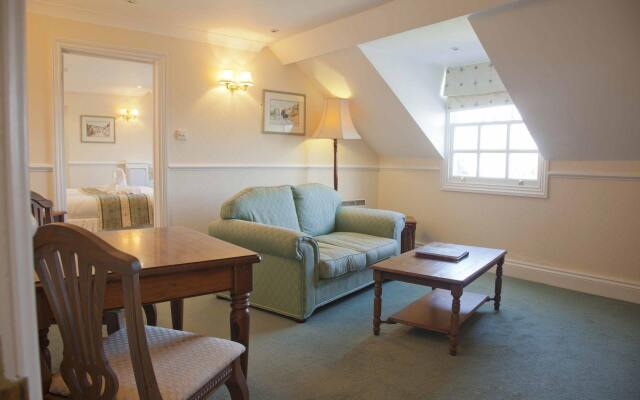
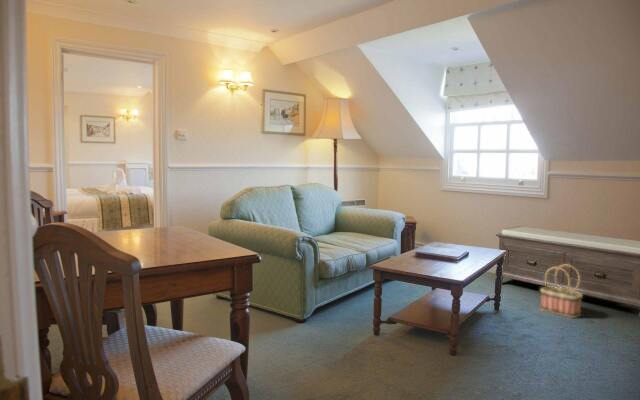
+ bench (573, 266)
+ basket (561, 289)
